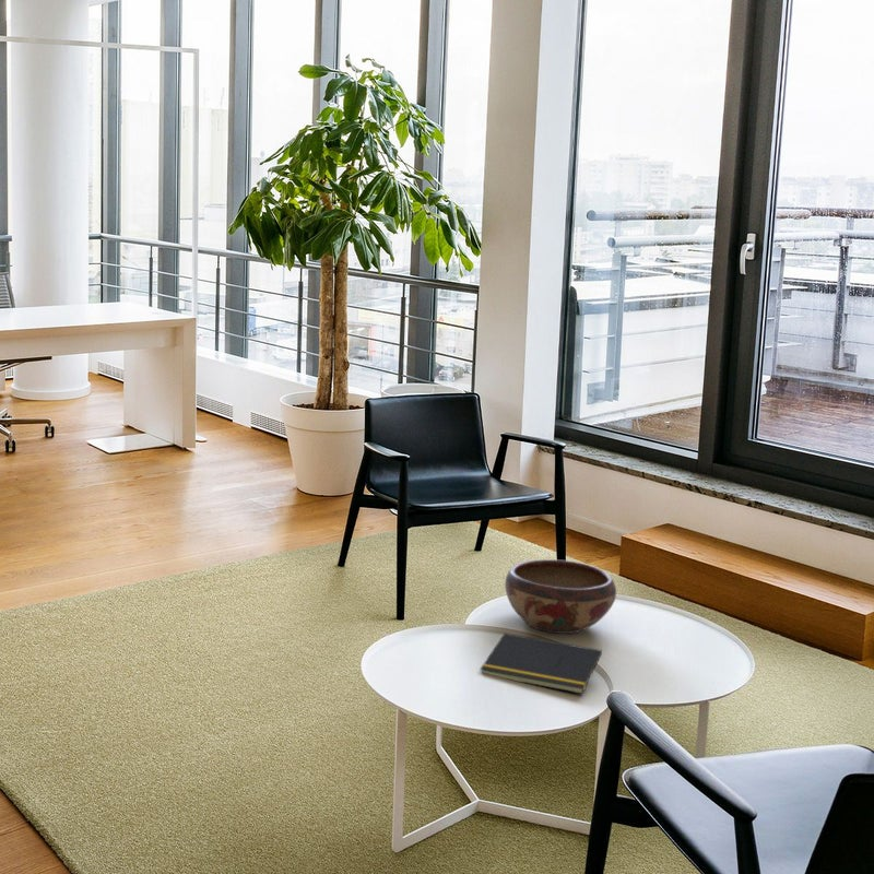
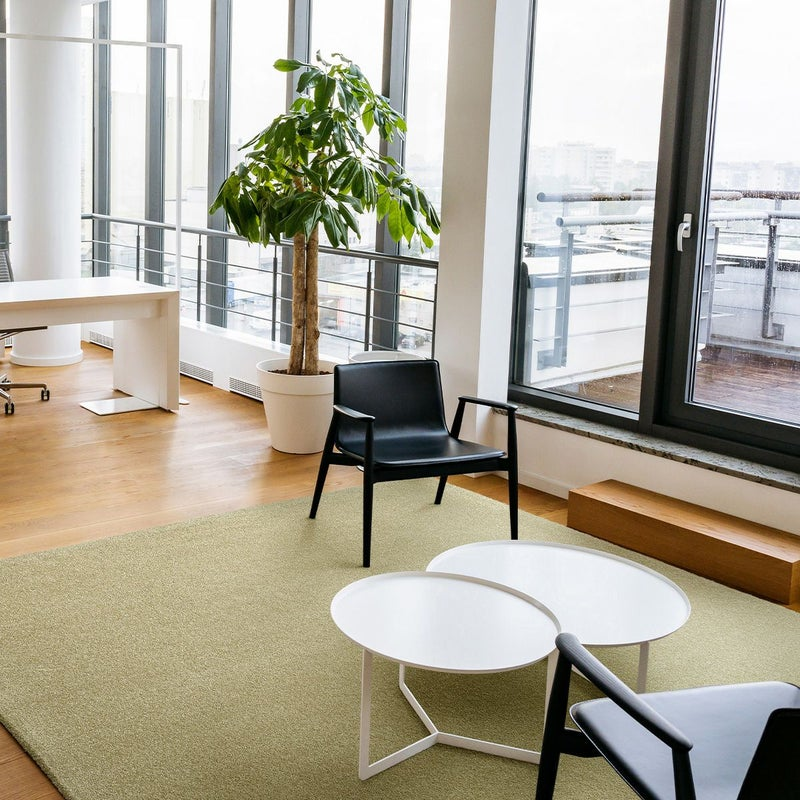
- notepad (541, 662)
- decorative bowl (559, 598)
